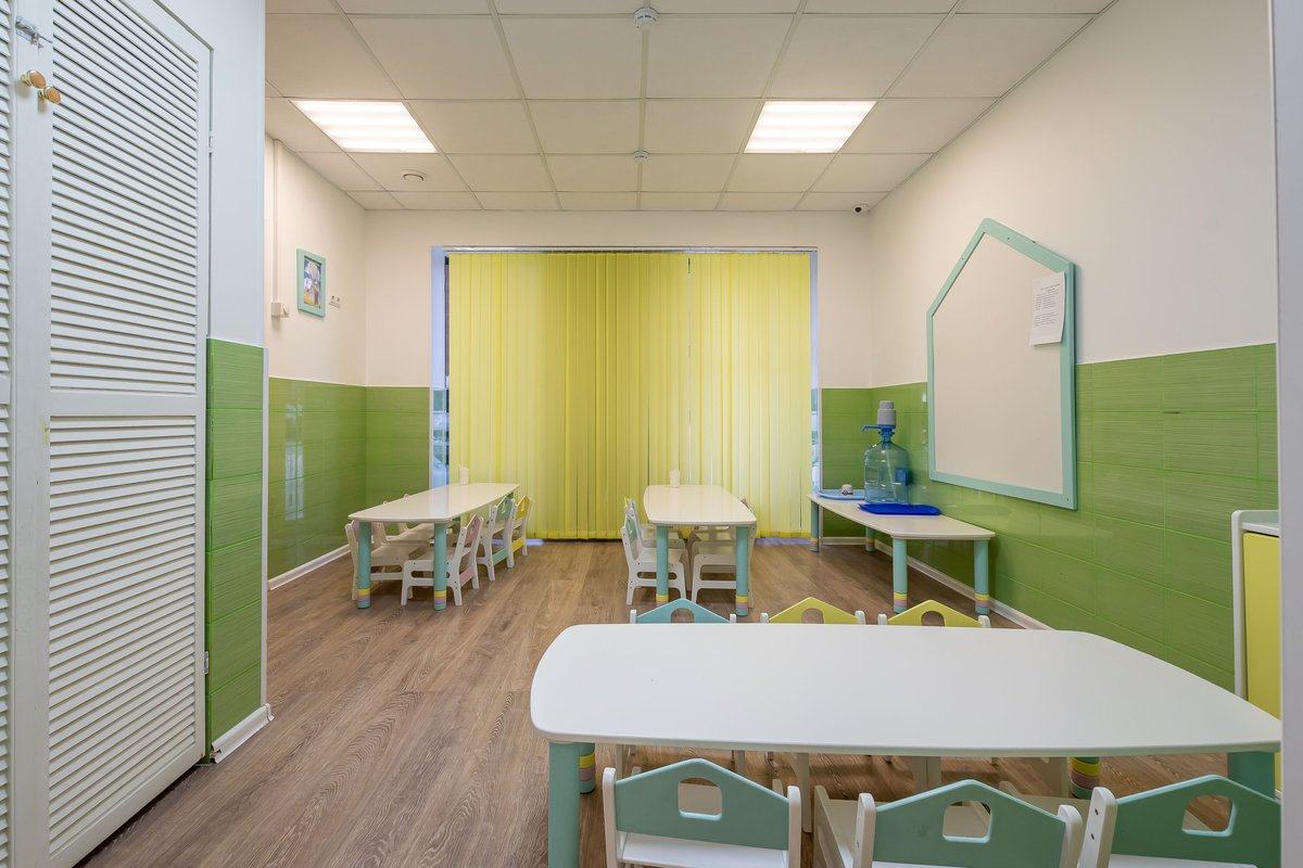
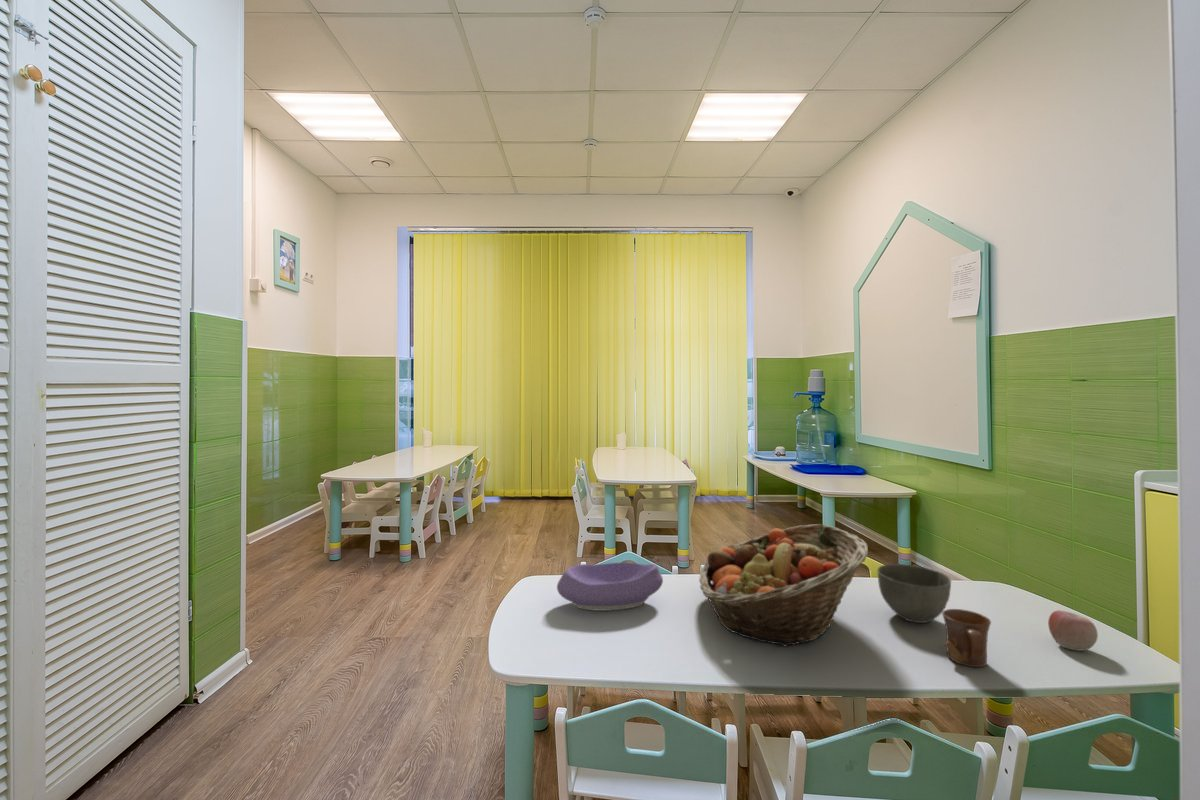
+ apple (1072, 630)
+ bowl (610, 585)
+ mug (968, 641)
+ fruit basket (778, 574)
+ bowl (913, 595)
